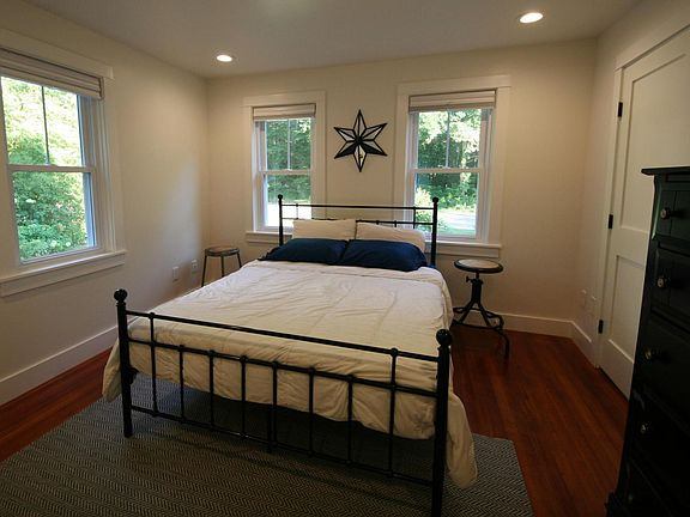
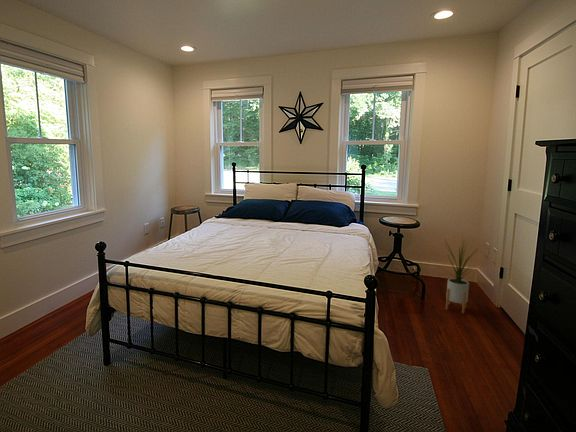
+ house plant (457, 272)
